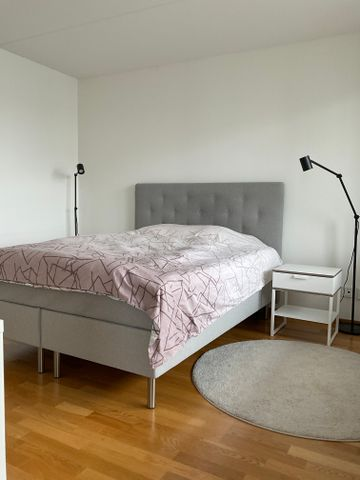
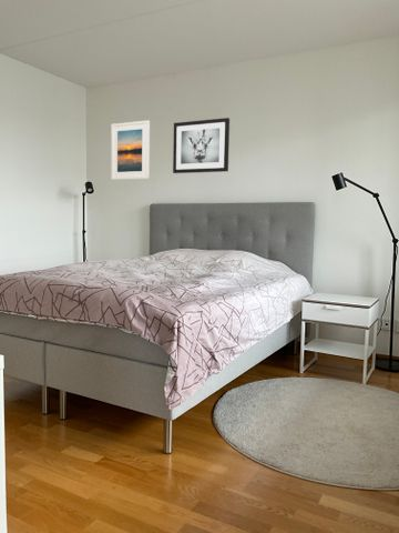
+ wall art (200, 147)
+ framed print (130, 151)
